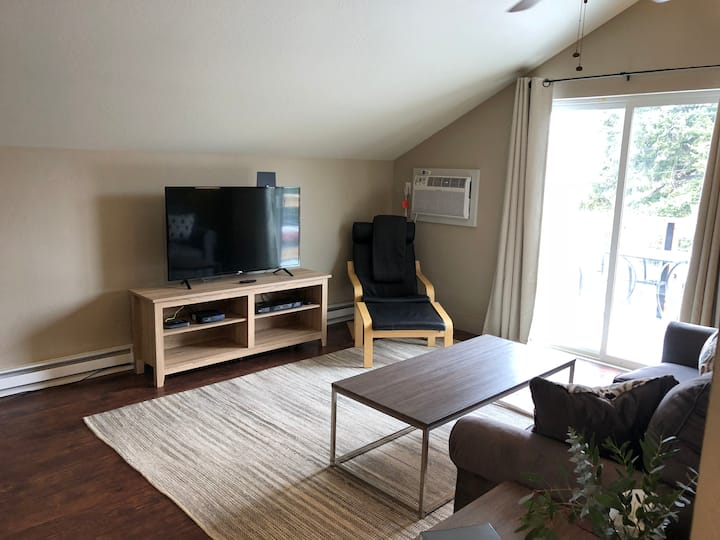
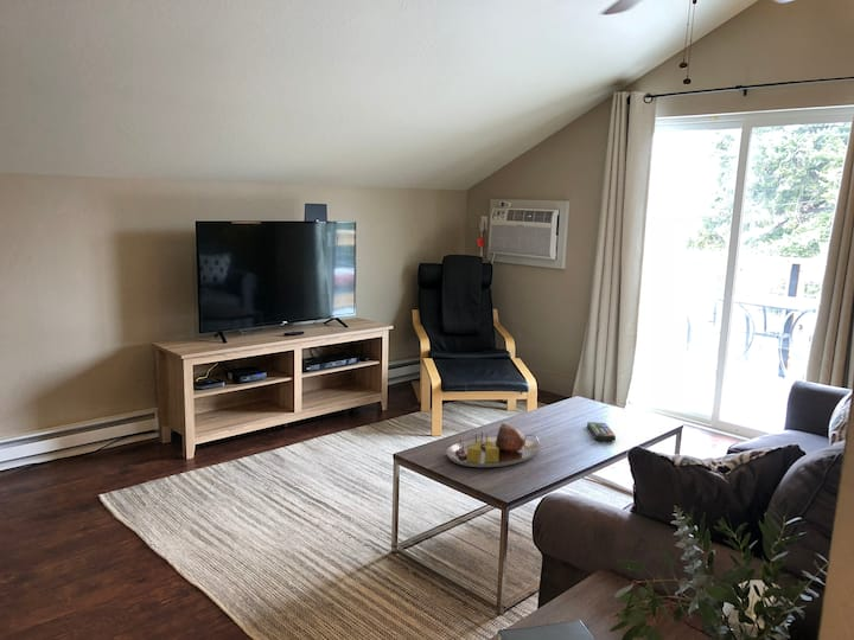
+ remote control (600, 430)
+ serving tray (493, 440)
